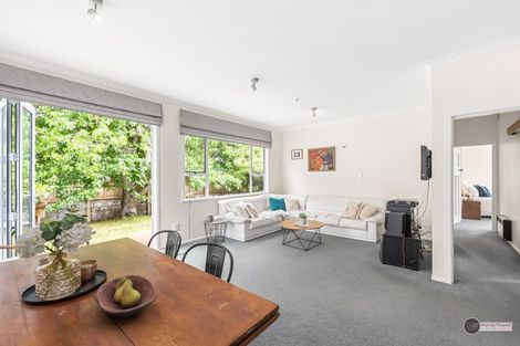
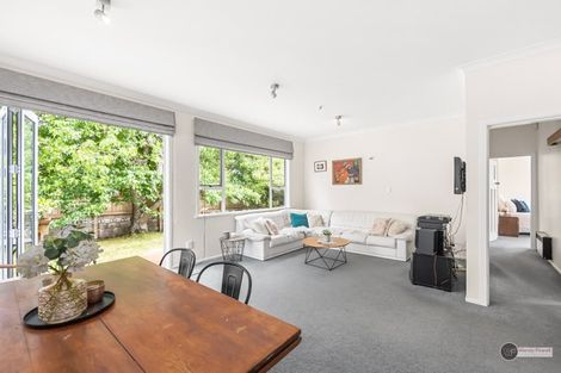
- fruit bowl (126, 292)
